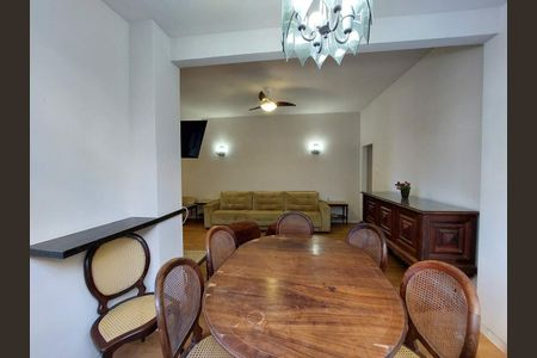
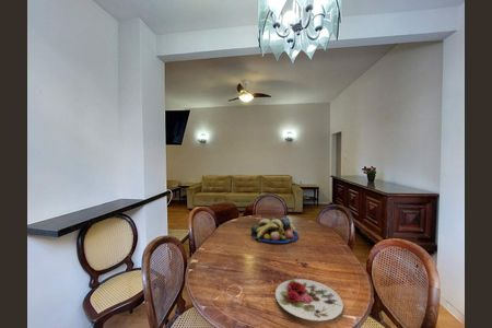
+ fruit bowl (274, 226)
+ plate (307, 296)
